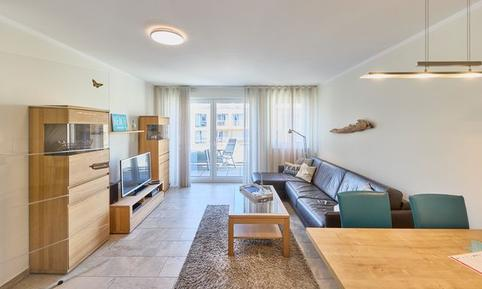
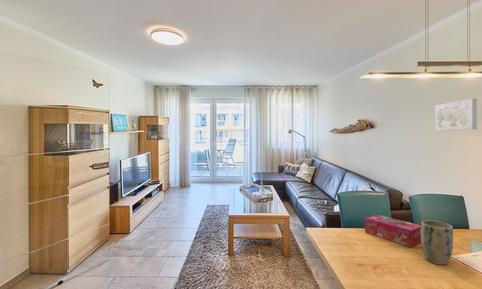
+ tissue box (392, 229)
+ wall art (454, 116)
+ plant pot (436, 242)
